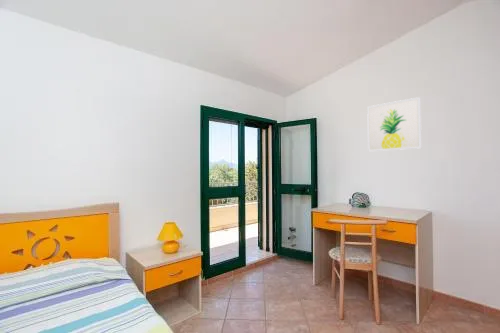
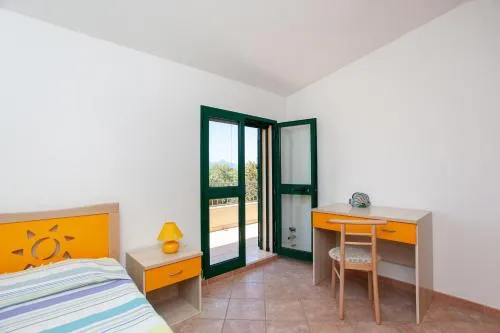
- wall art (392, 126)
